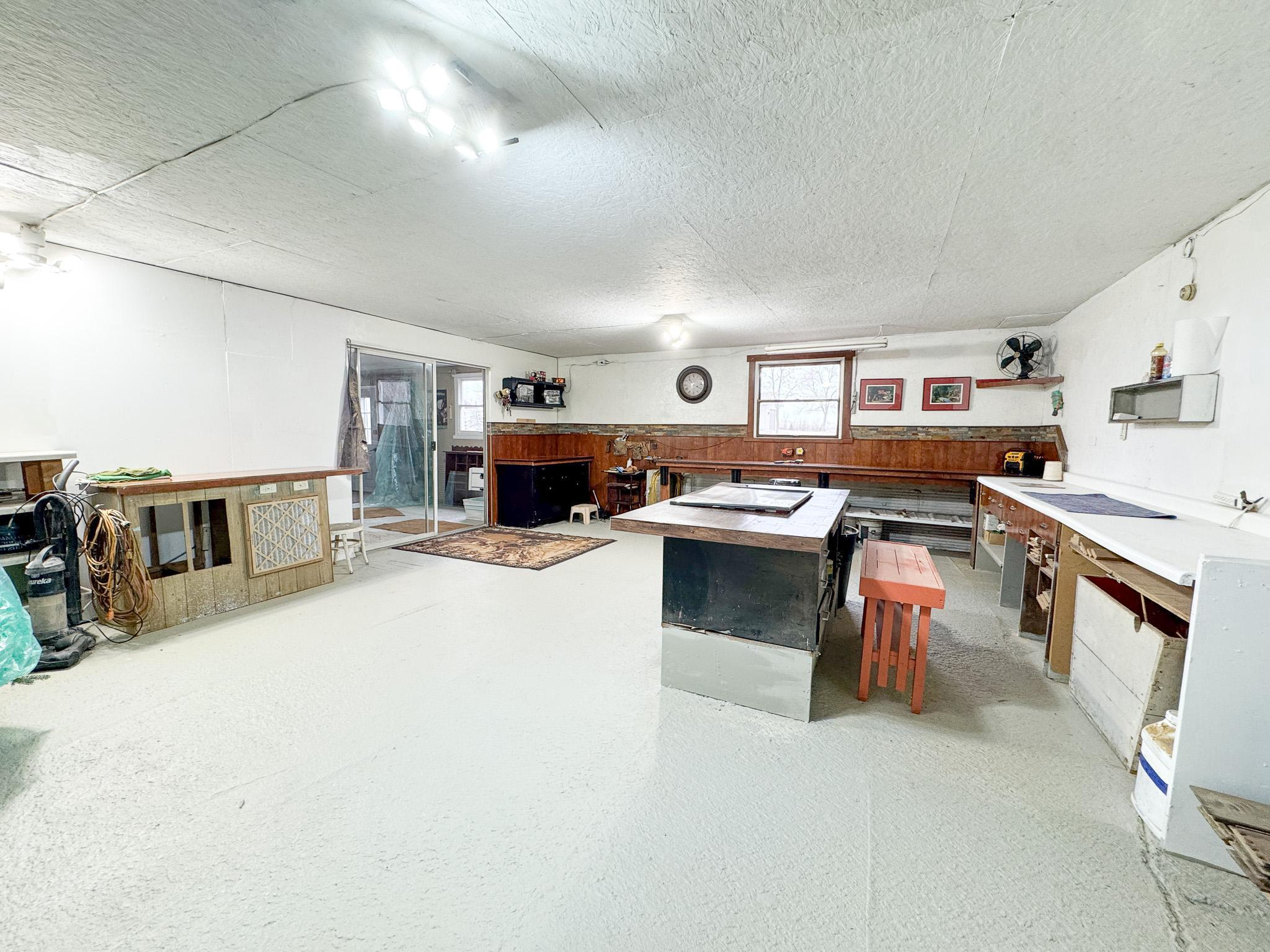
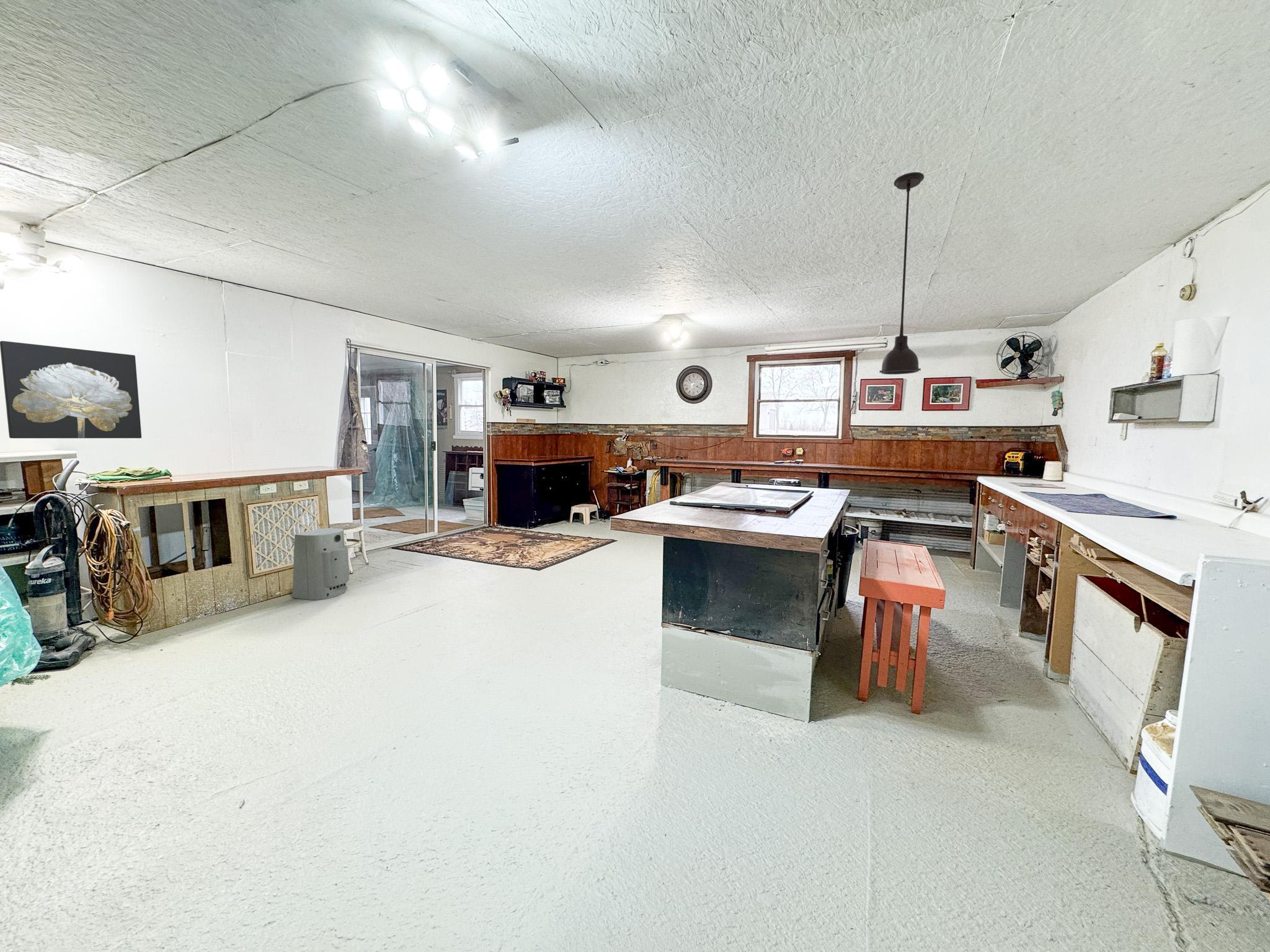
+ light fixture (904, 276)
+ fan (324, 563)
+ wall art (76, 394)
